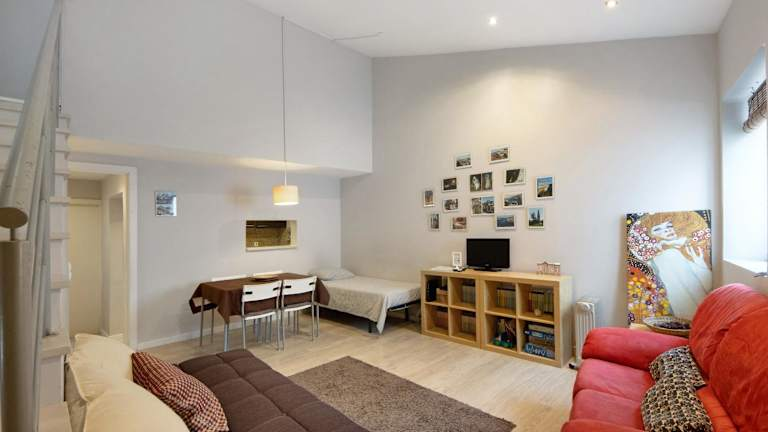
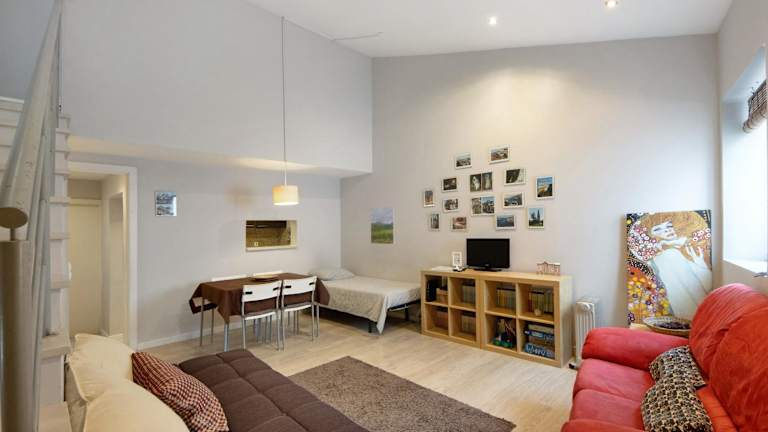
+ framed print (382, 225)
